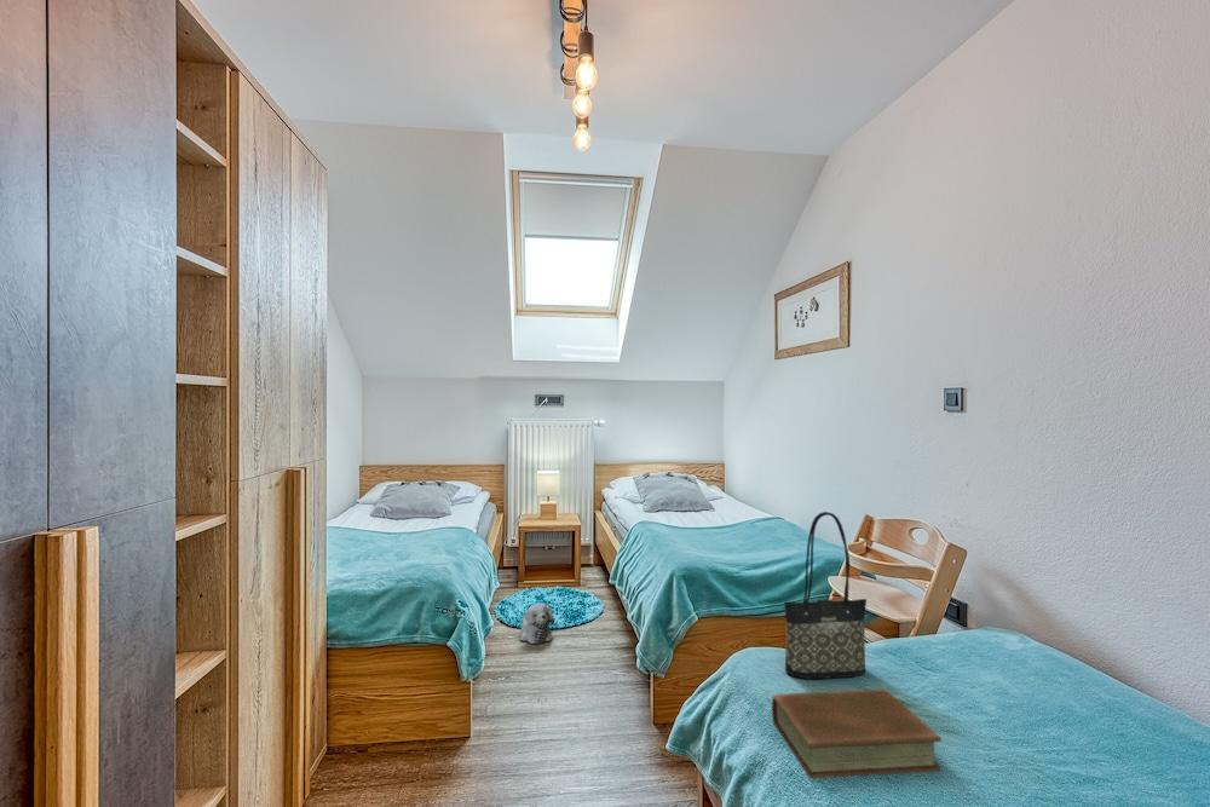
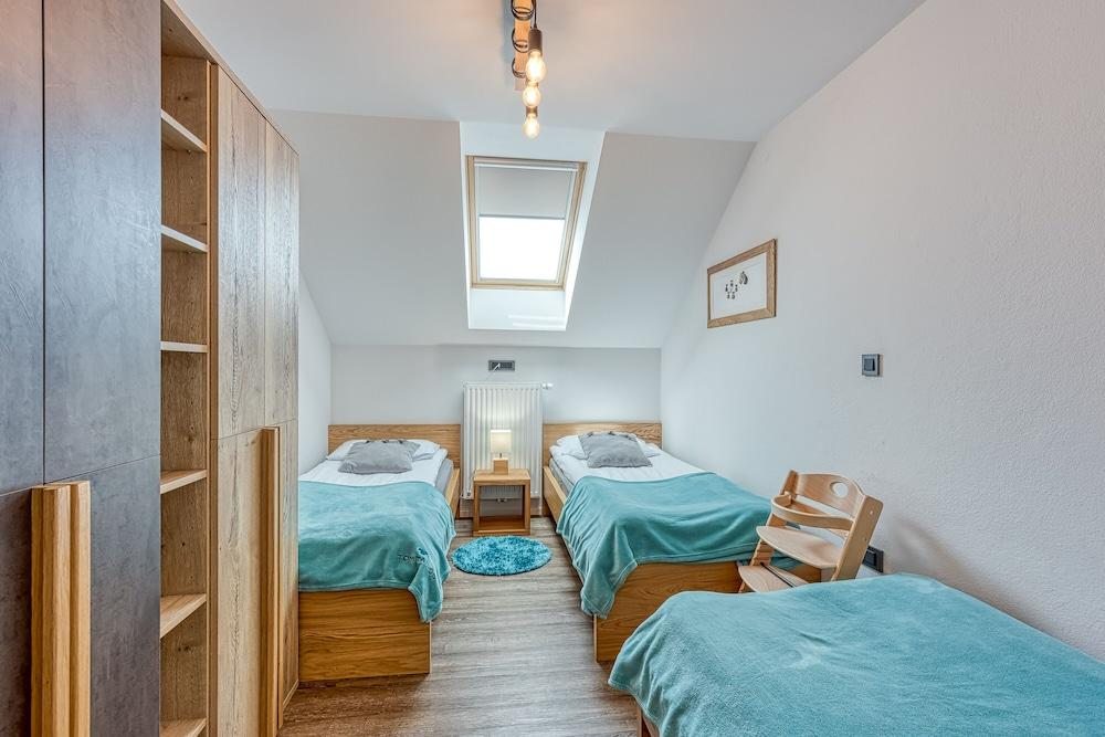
- plush toy (536, 616)
- book (849, 728)
- tote bag (825, 600)
